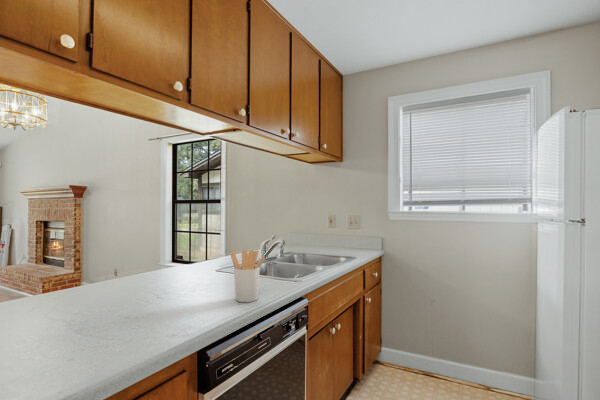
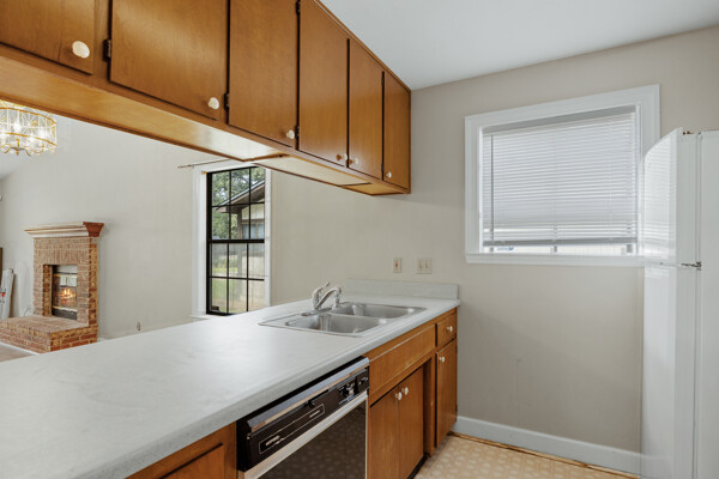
- utensil holder (247, 273)
